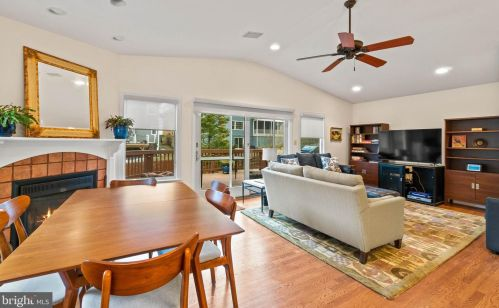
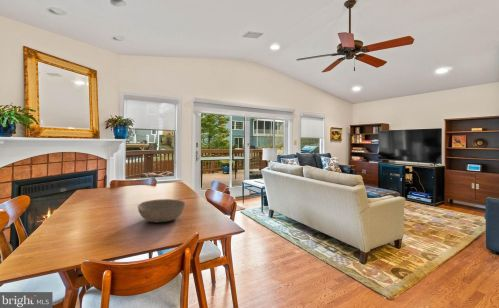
+ bowl (162, 211)
